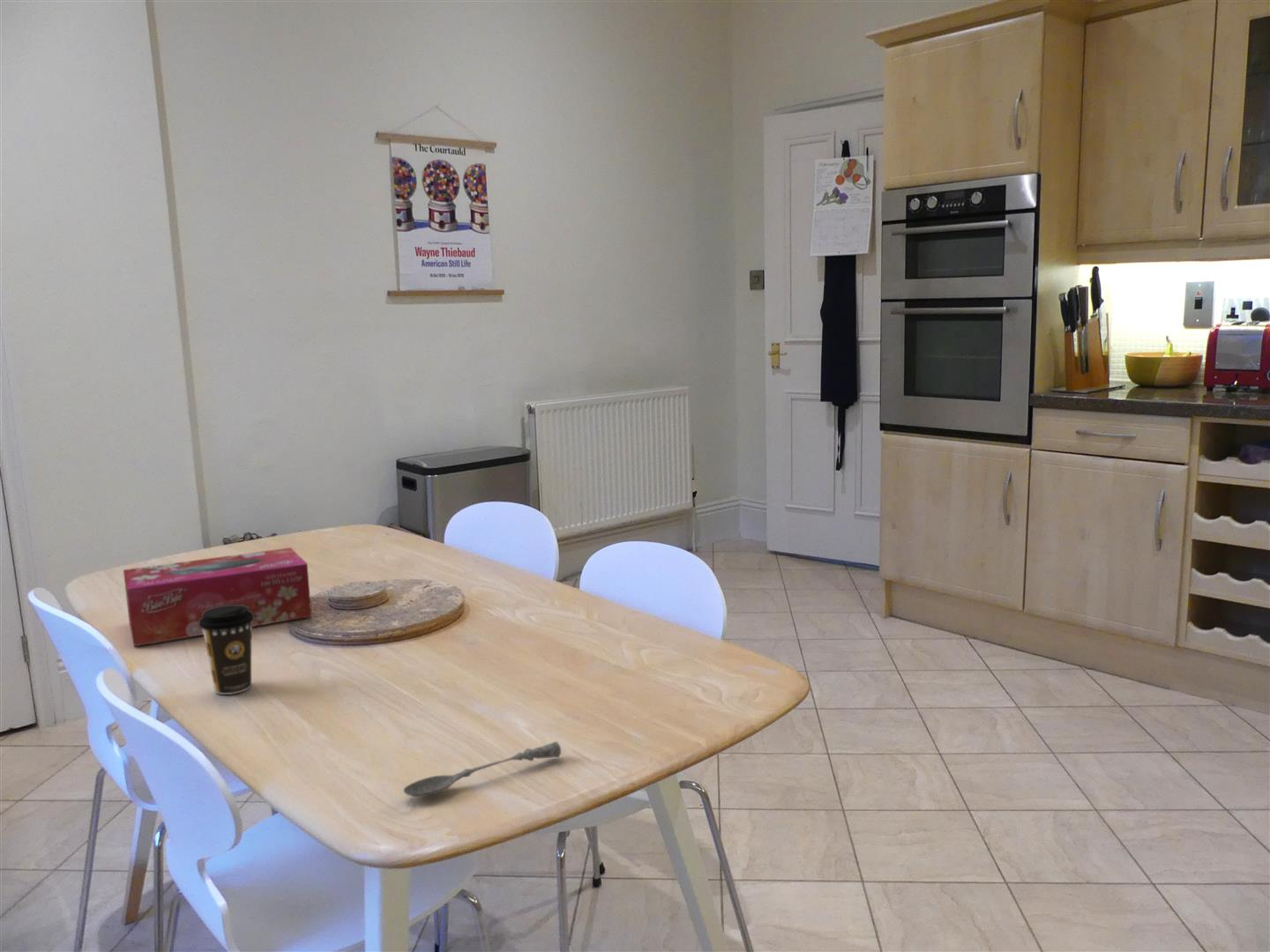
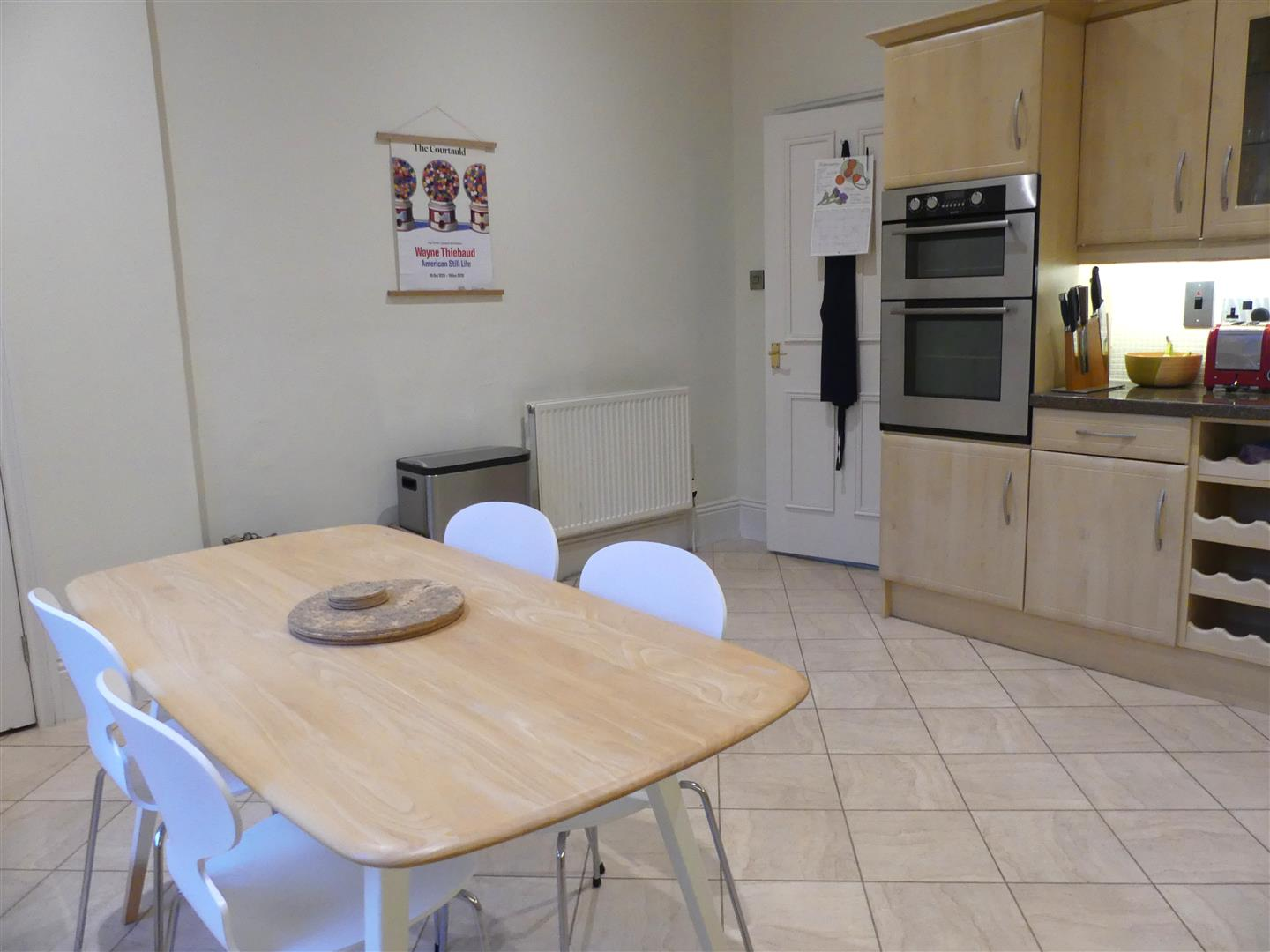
- tissue box (218, 593)
- coffee cup (229, 649)
- soupspoon (484, 768)
